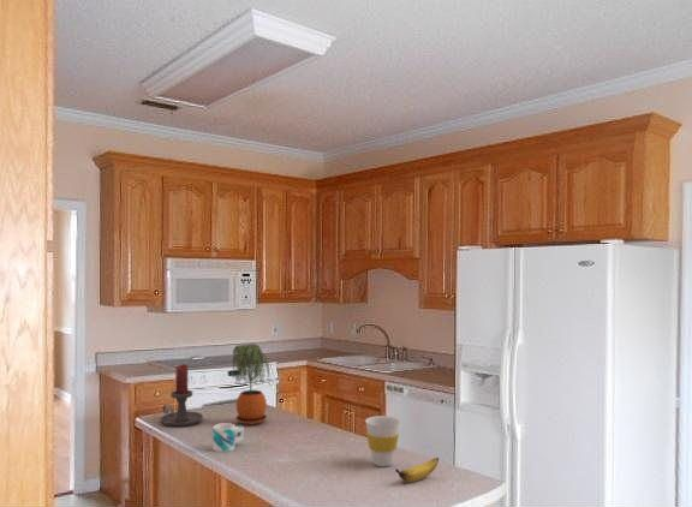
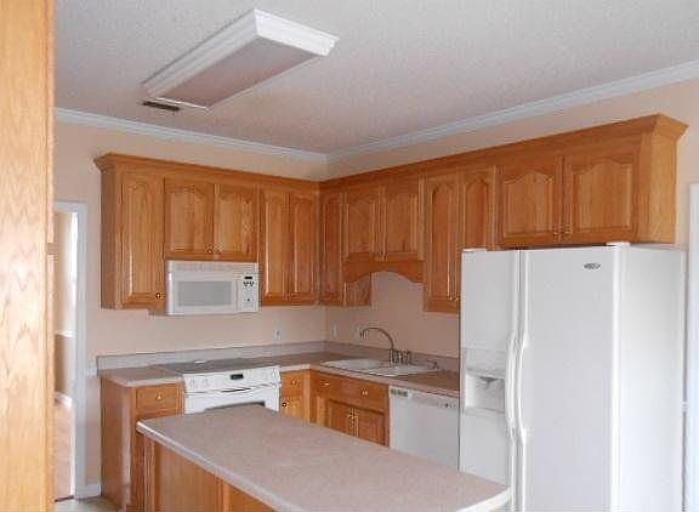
- banana (416, 470)
- cup (382, 442)
- mug (228, 435)
- candle holder (178, 392)
- potted plant (251, 383)
